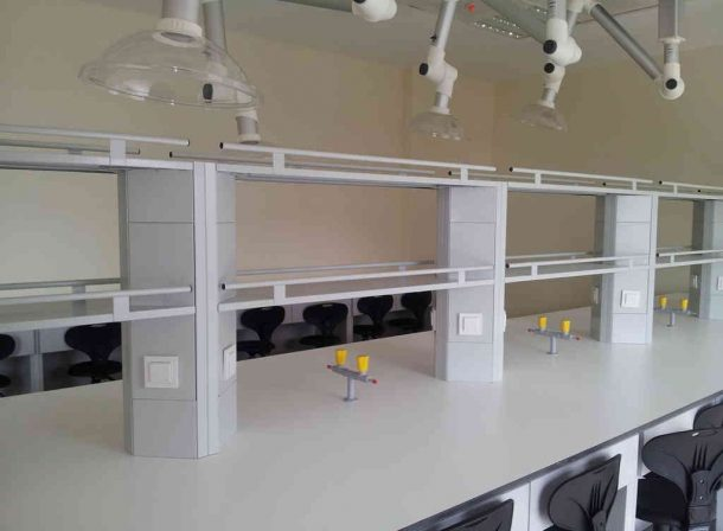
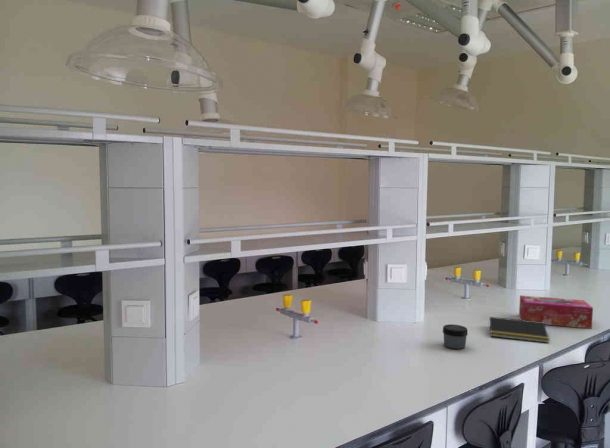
+ jar (454, 336)
+ notepad (517, 329)
+ tissue box (554, 311)
